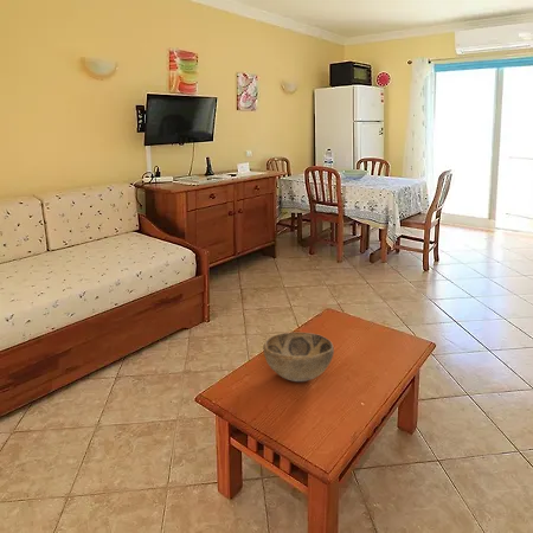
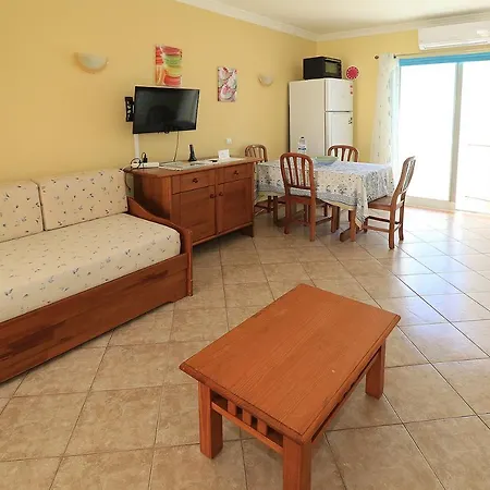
- decorative bowl (297, 359)
